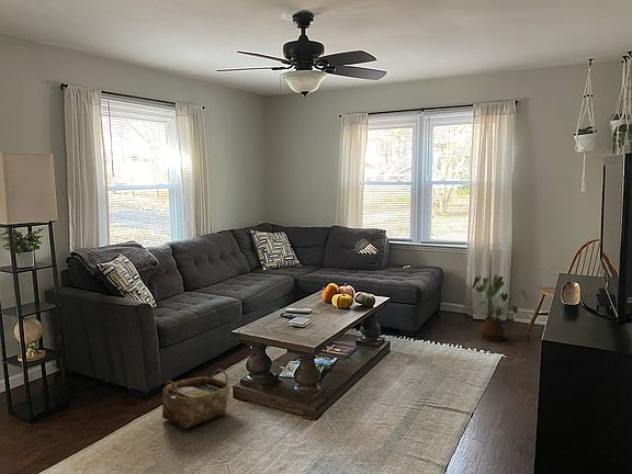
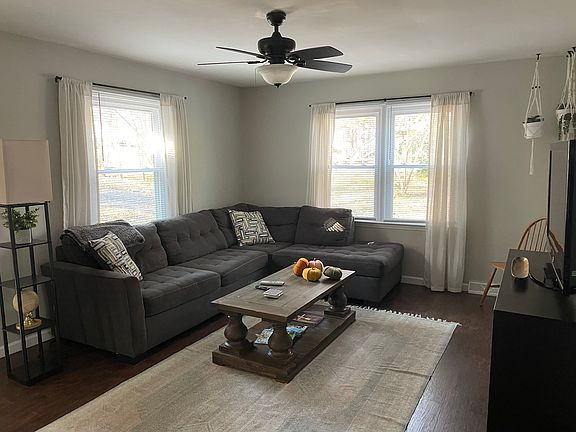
- woven basket (195, 394)
- house plant (496, 307)
